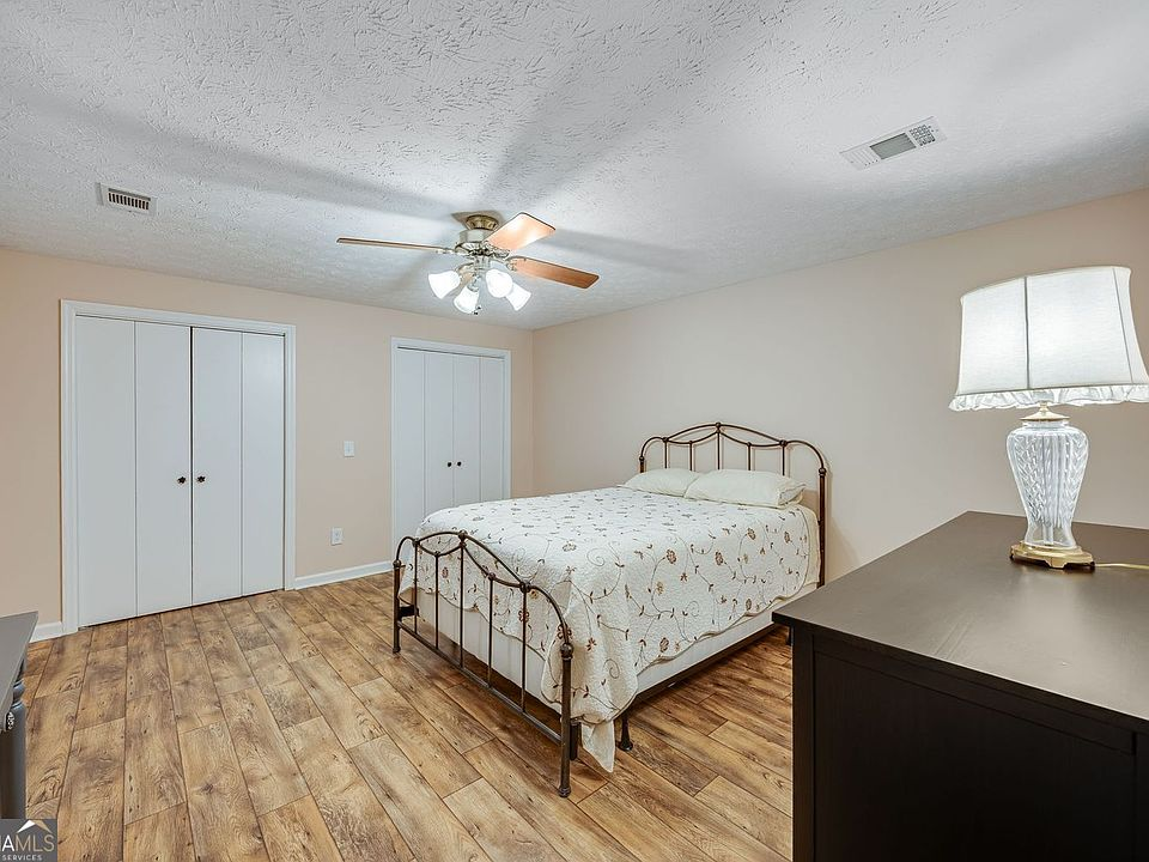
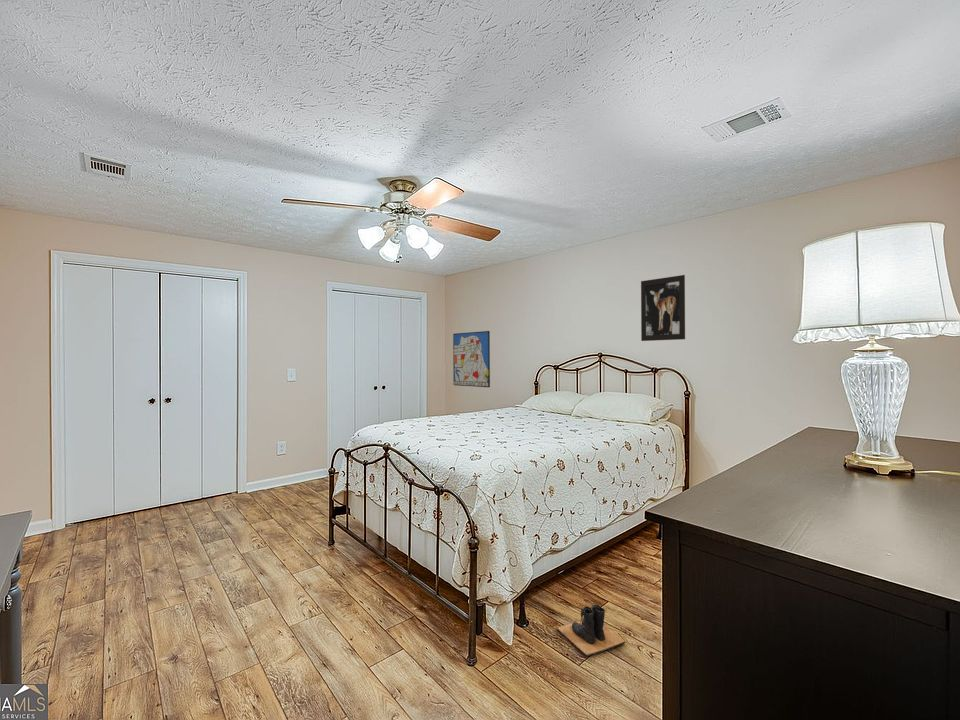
+ wall art (470, 359)
+ boots (590, 621)
+ wall art (662, 309)
